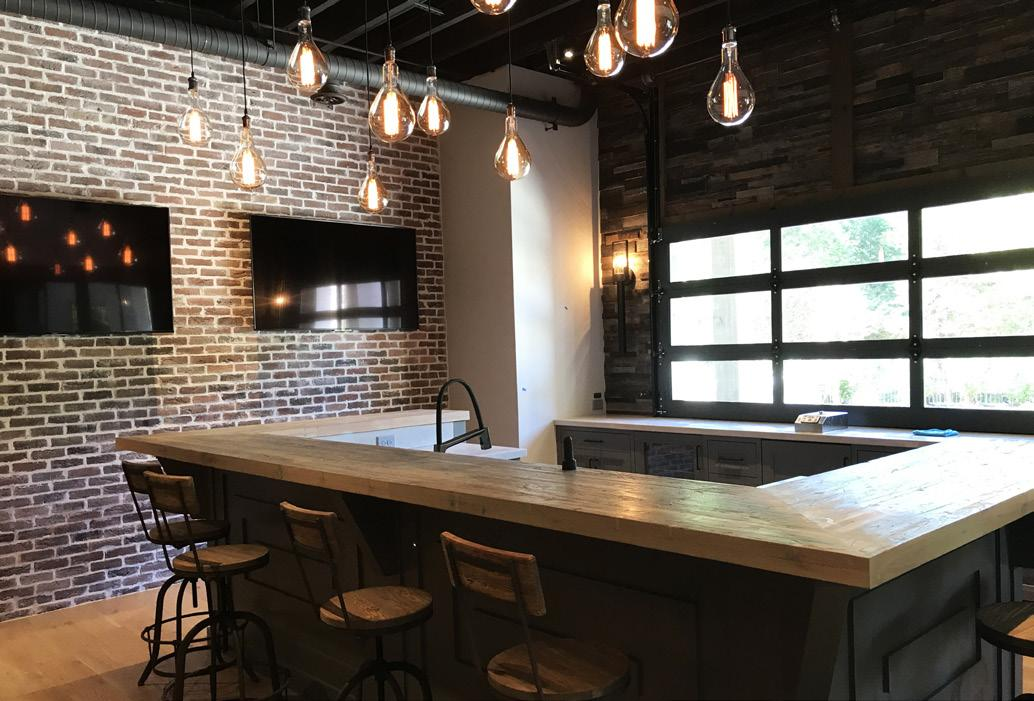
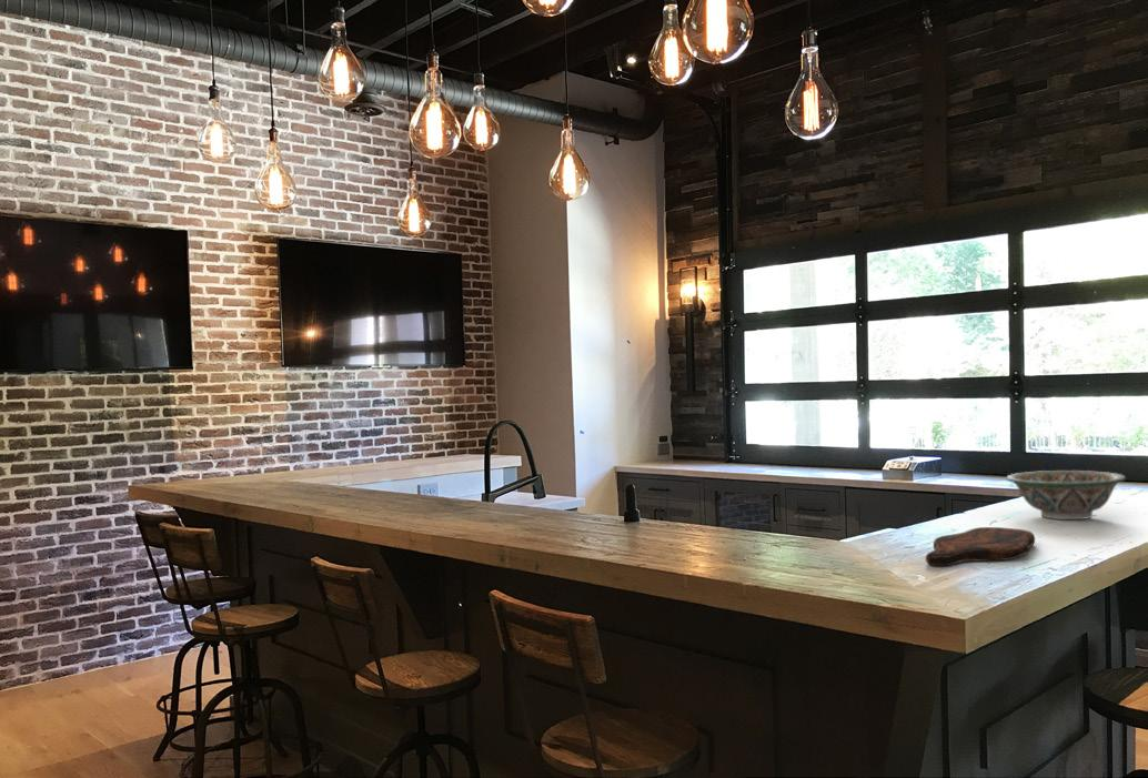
+ cutting board (981, 546)
+ decorative bowl (1065, 495)
